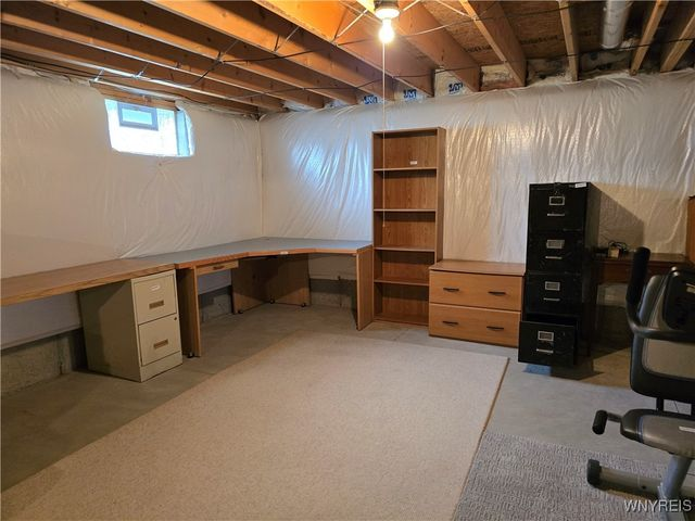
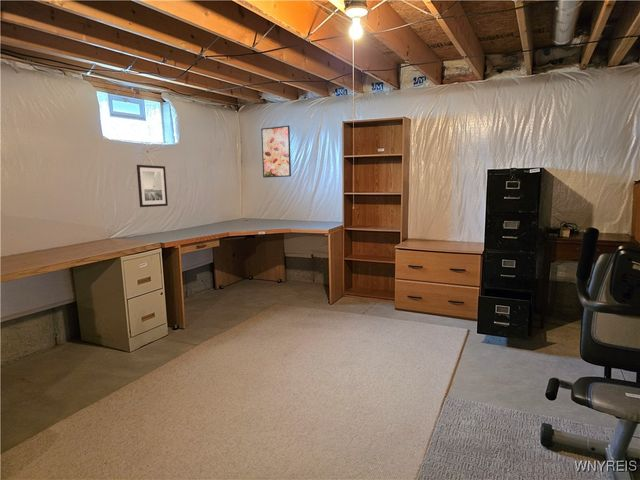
+ wall art (152, 186)
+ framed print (276, 152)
